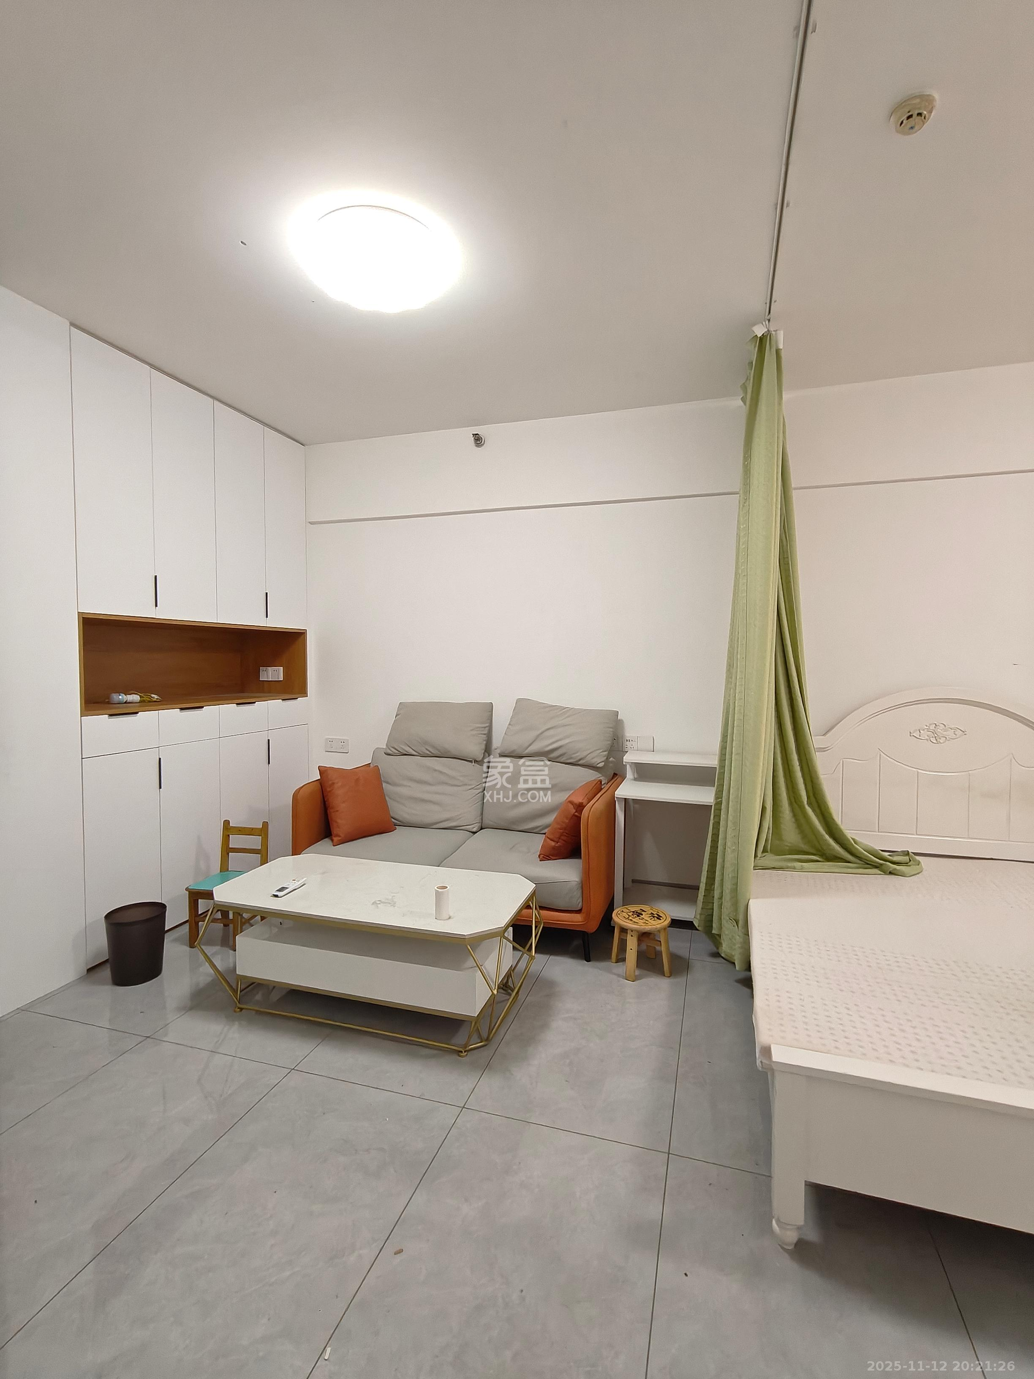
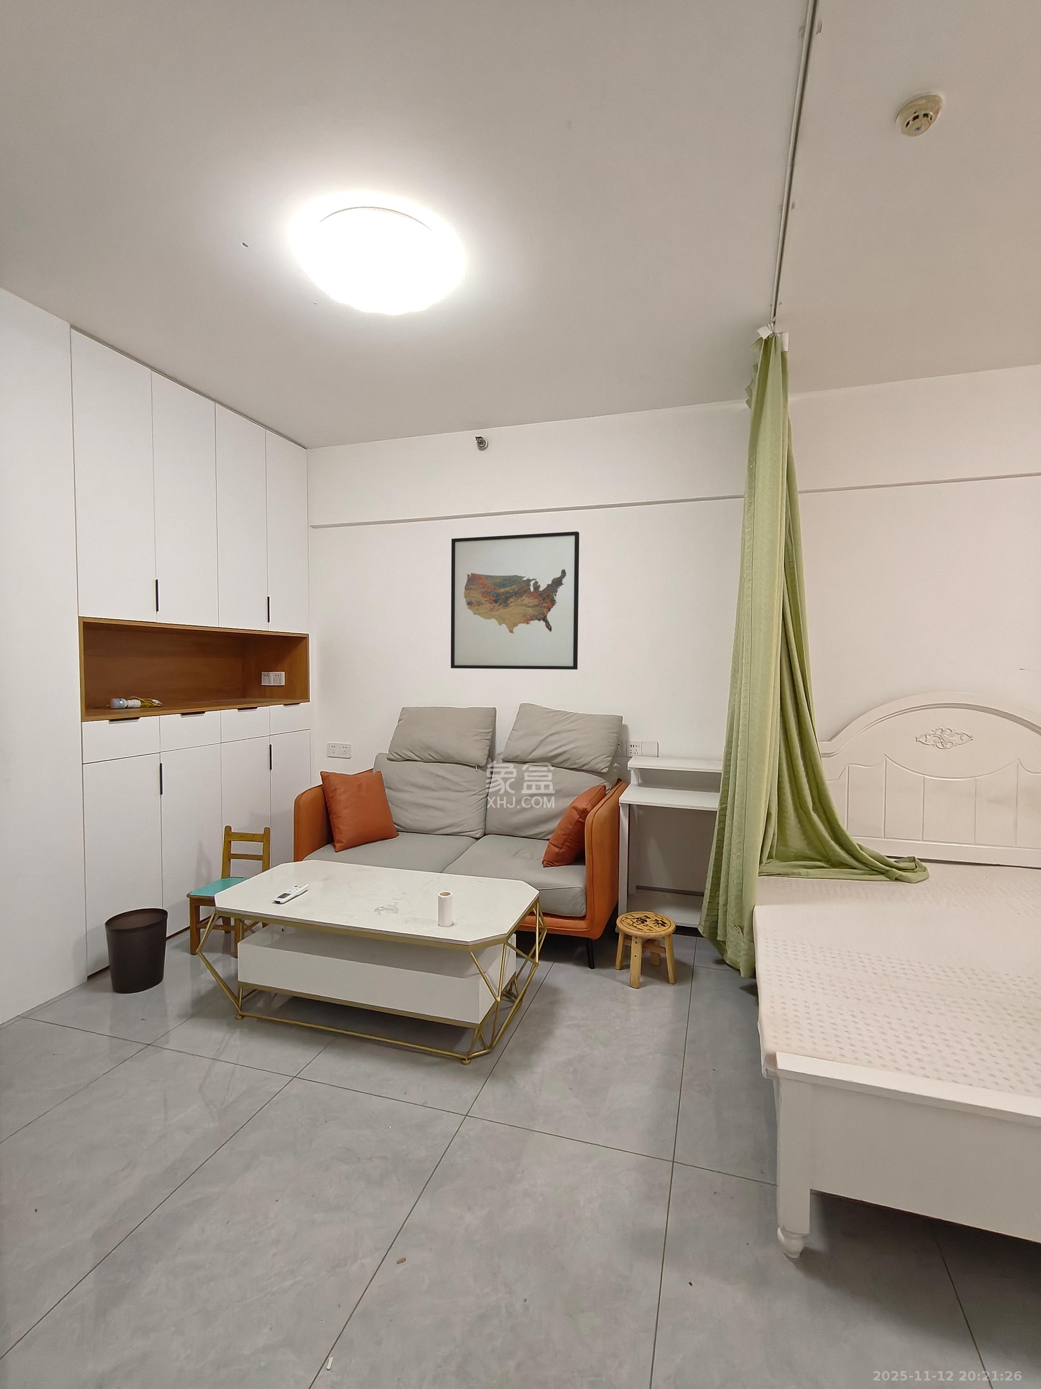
+ wall art (513, 603)
